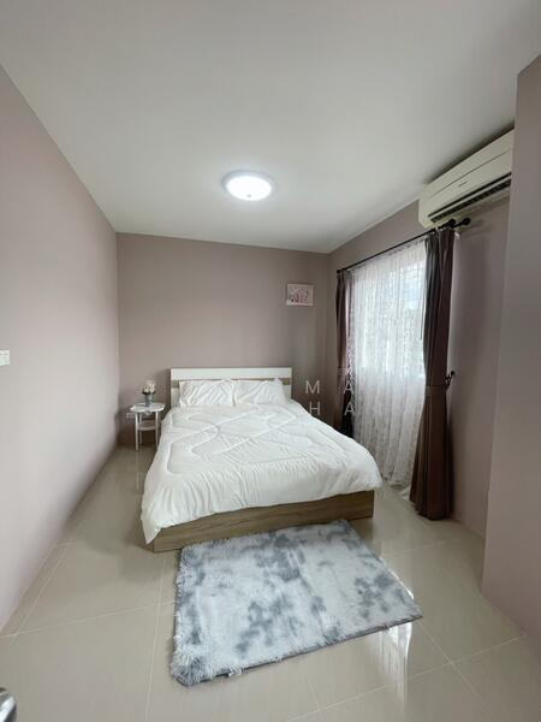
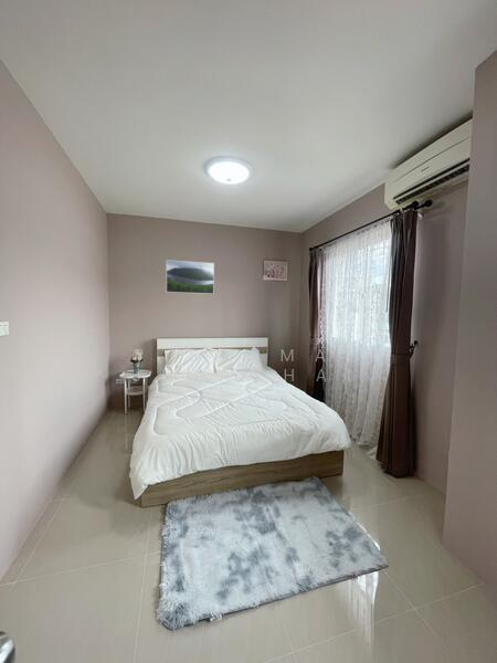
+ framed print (190, 277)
